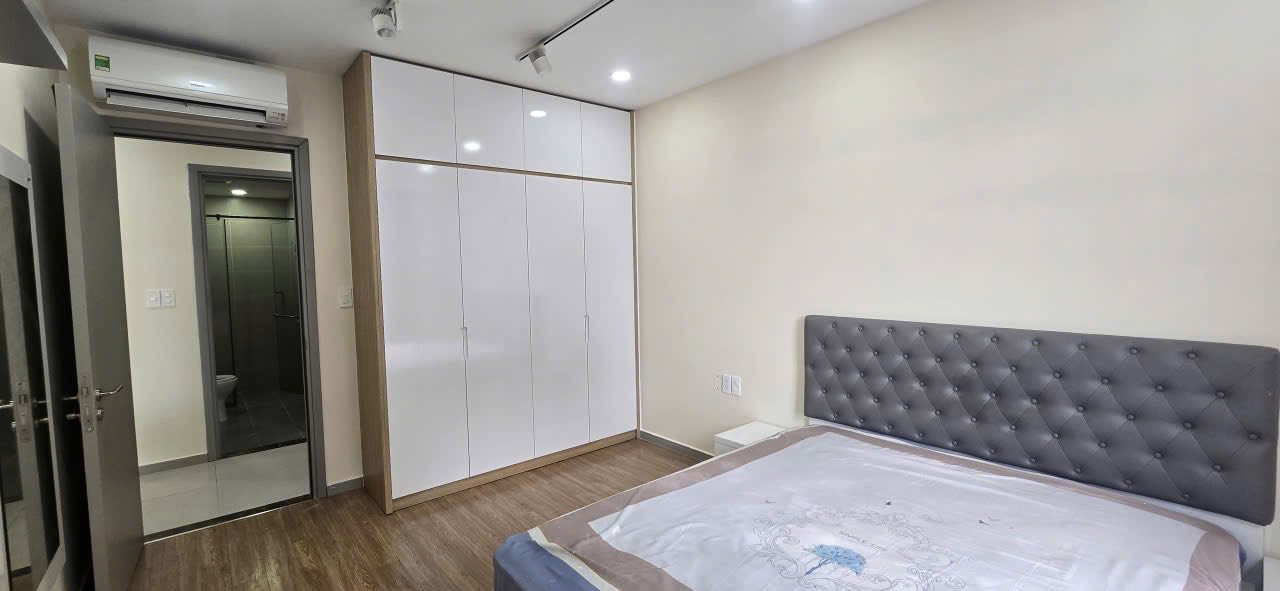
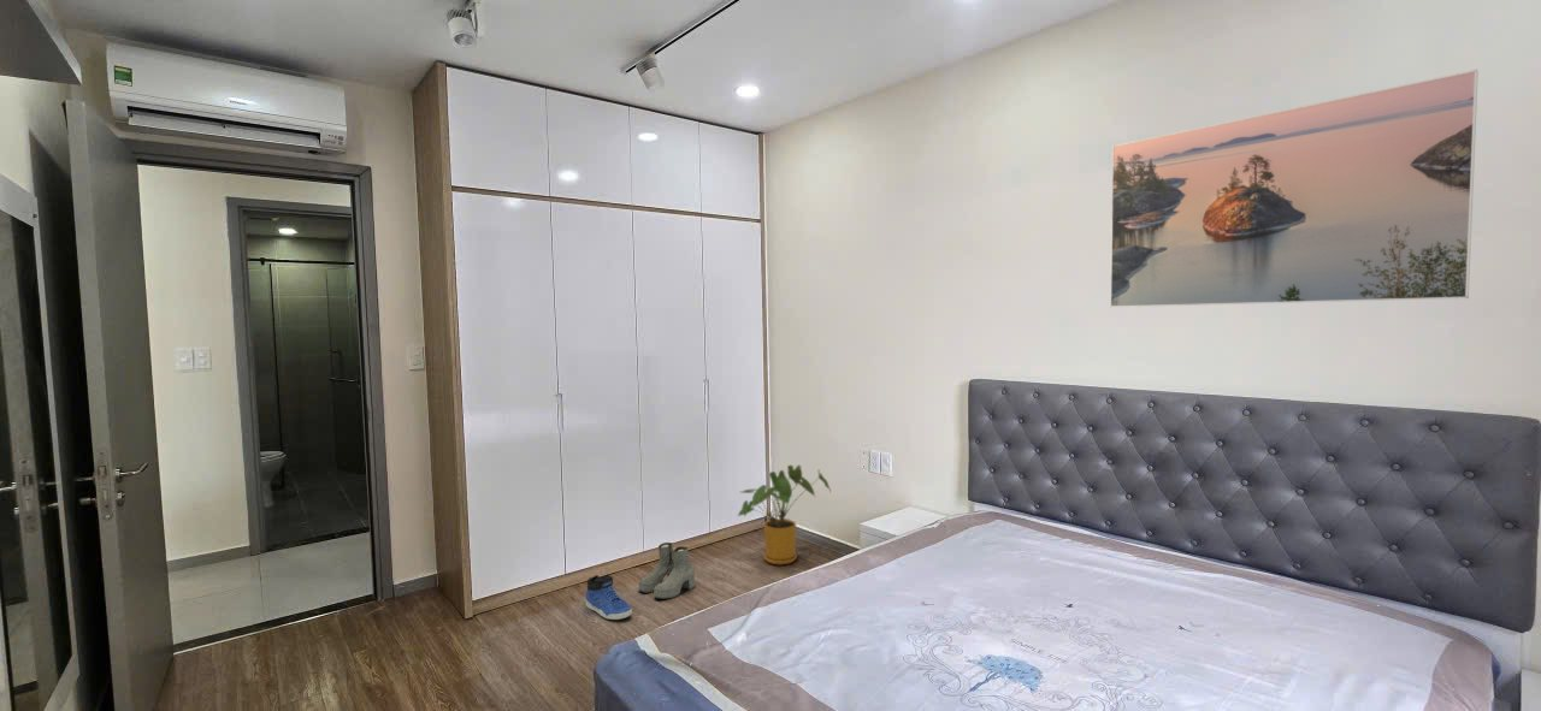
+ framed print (1262, 209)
+ house plant (780, 514)
+ boots (667, 568)
+ sneaker (608, 594)
